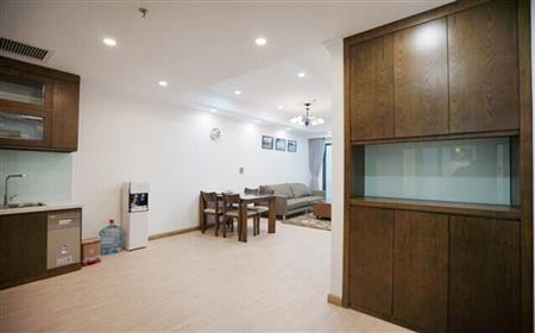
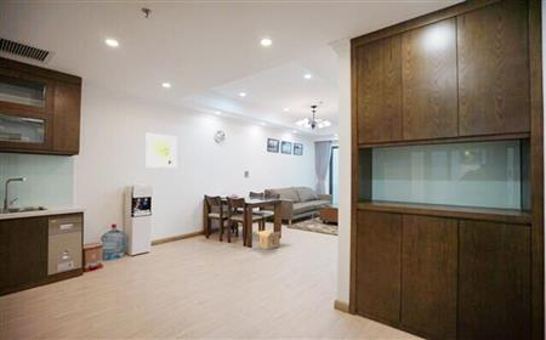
+ cardboard box (268, 238)
+ wall art (161, 151)
